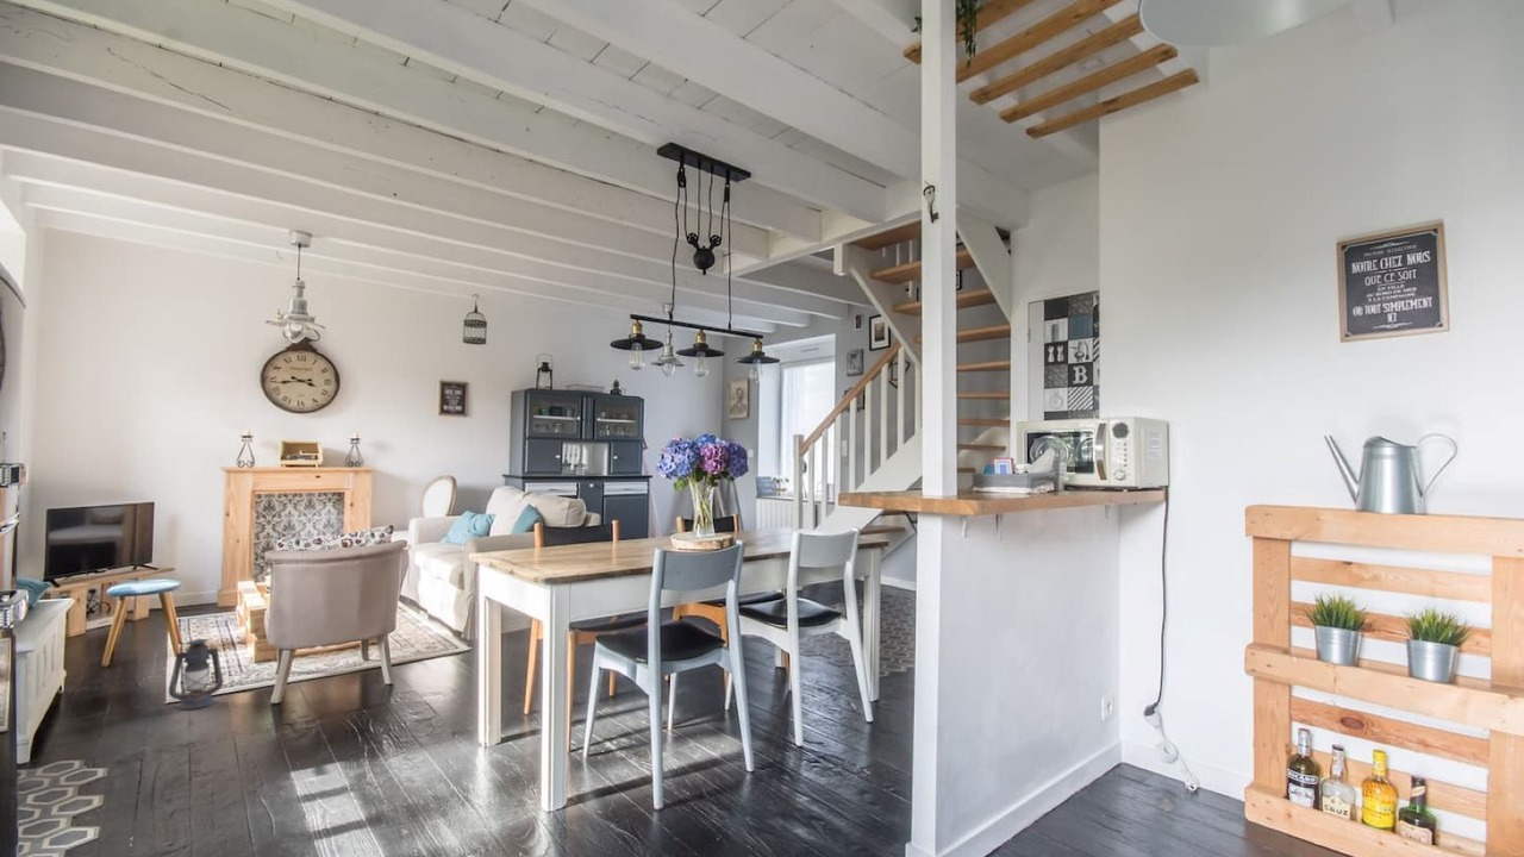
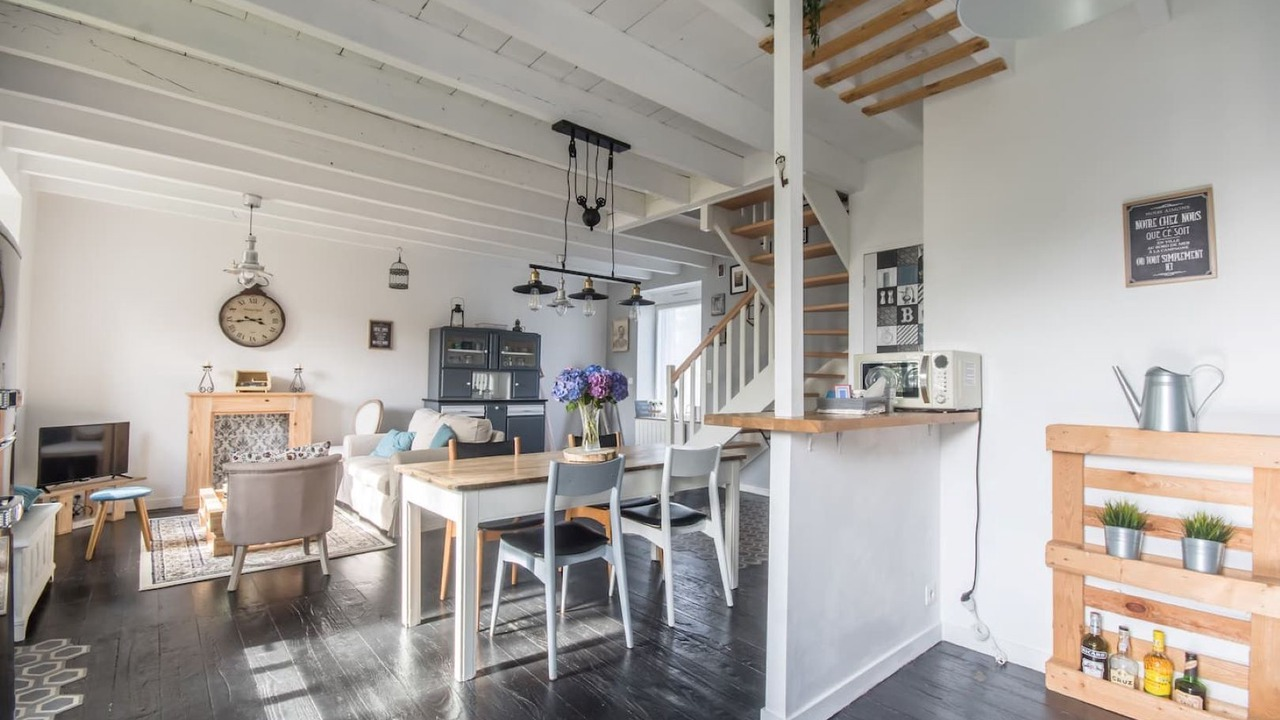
- lantern (196, 671)
